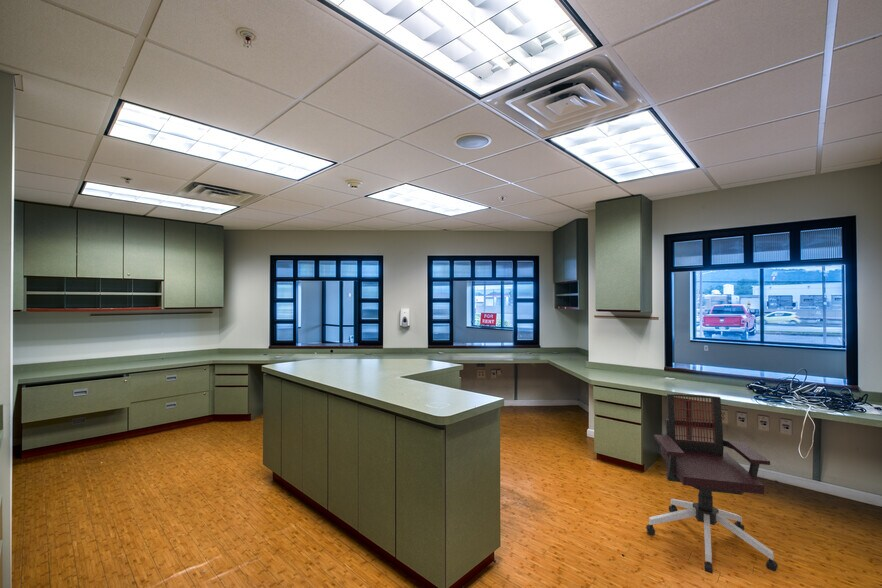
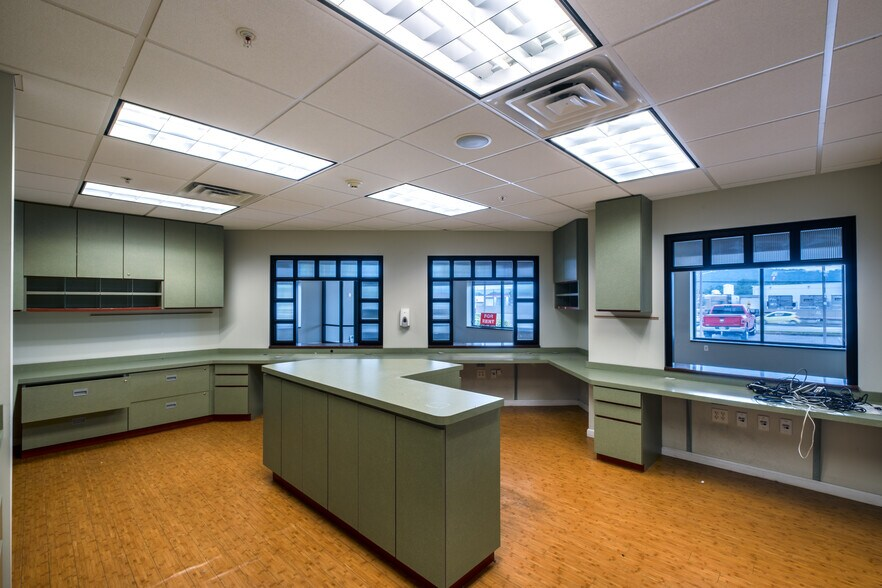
- office chair (700, 471)
